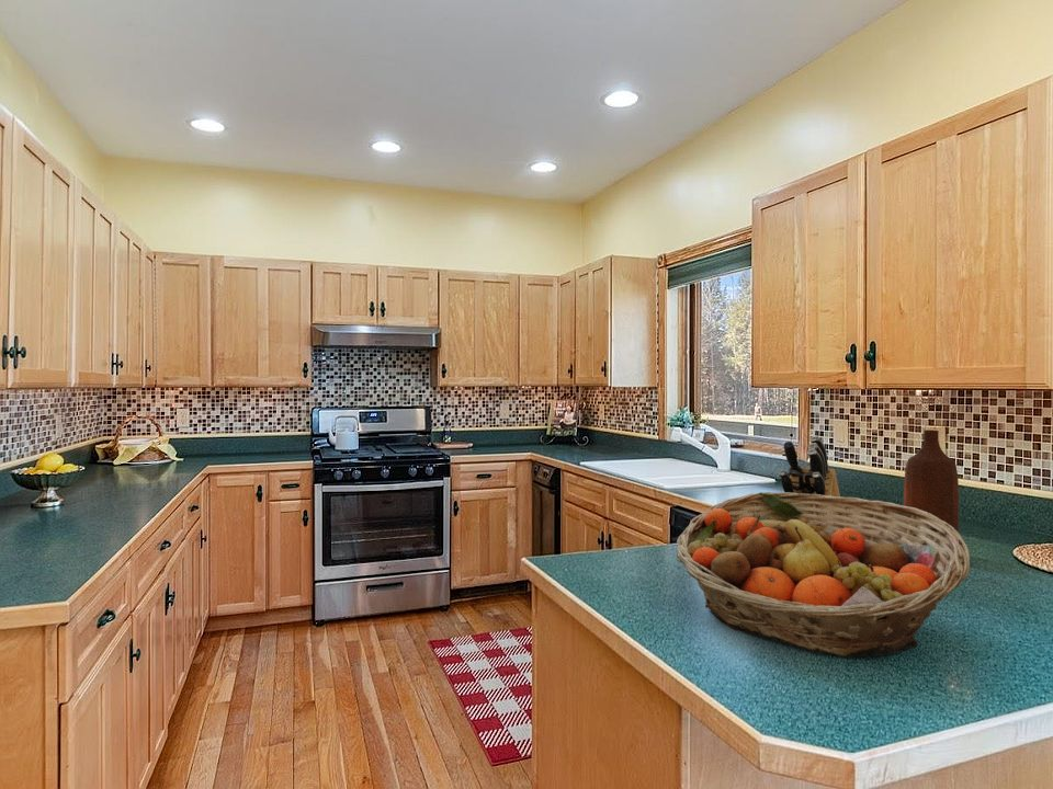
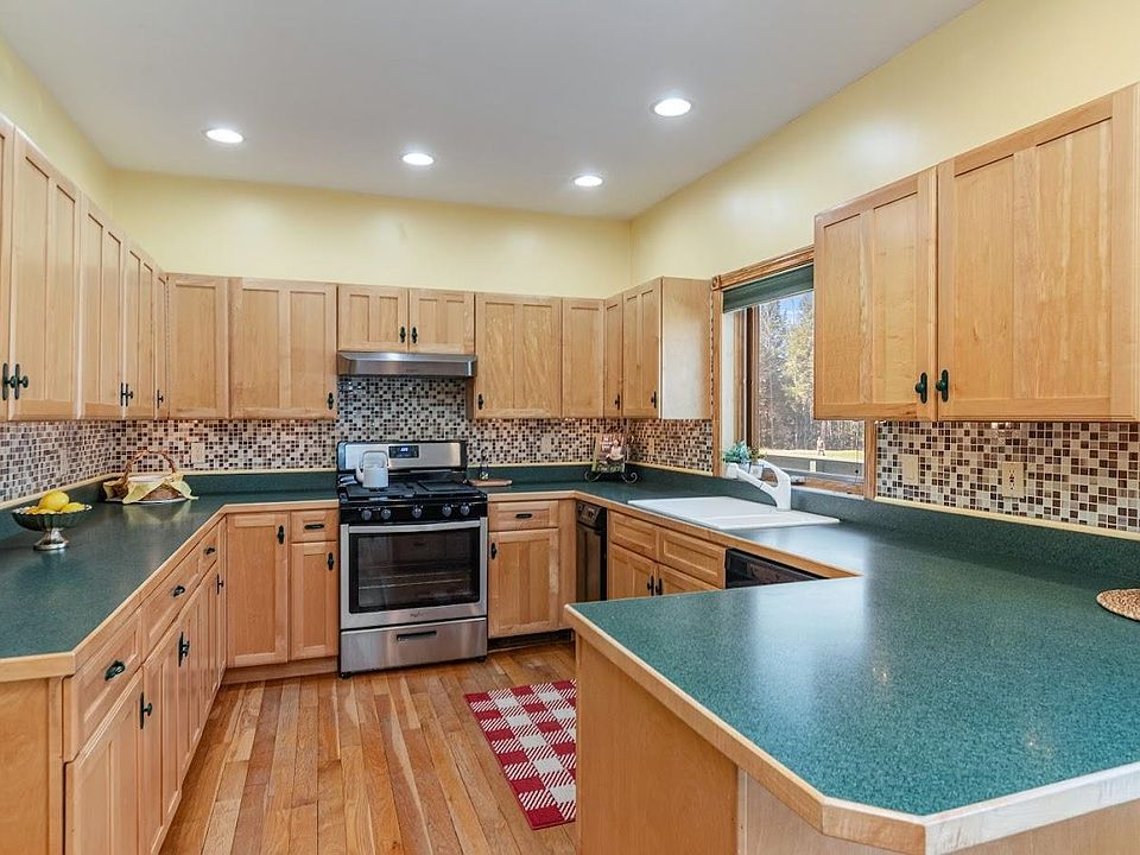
- bottle (930, 492)
- fruit basket (807, 562)
- knife block (813, 491)
